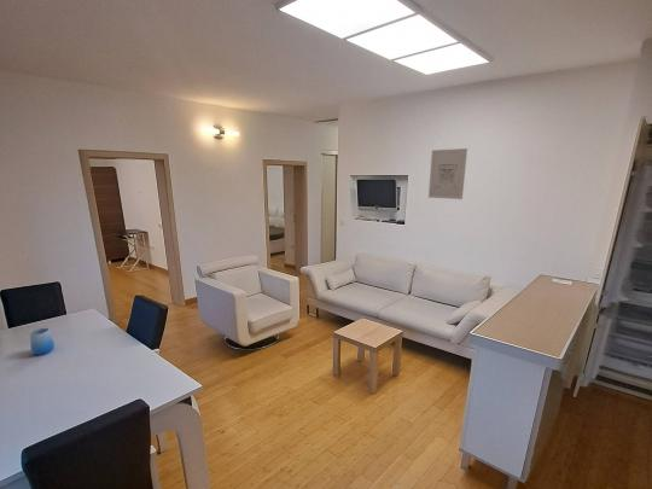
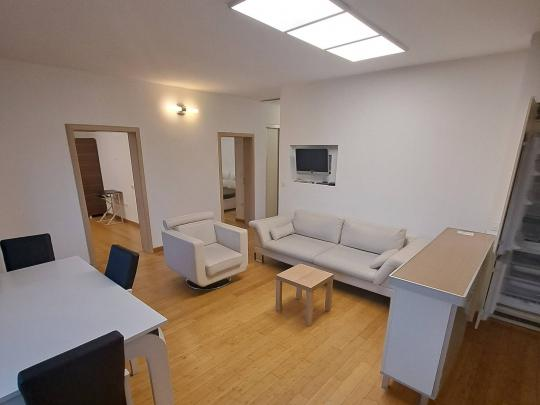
- wall art (447, 174)
- cup (41, 340)
